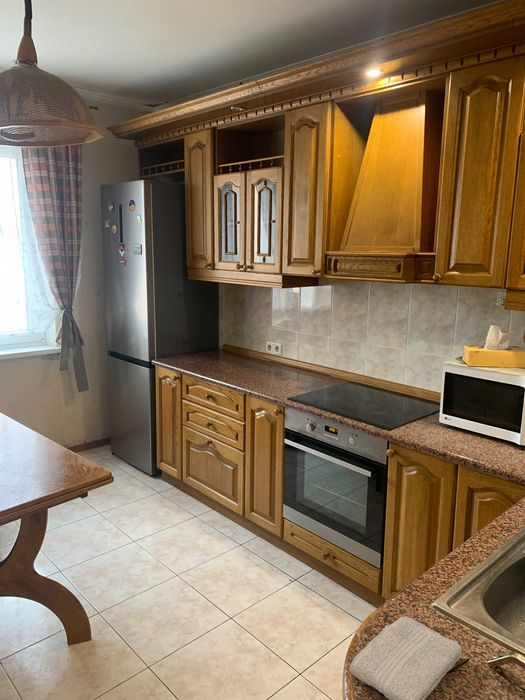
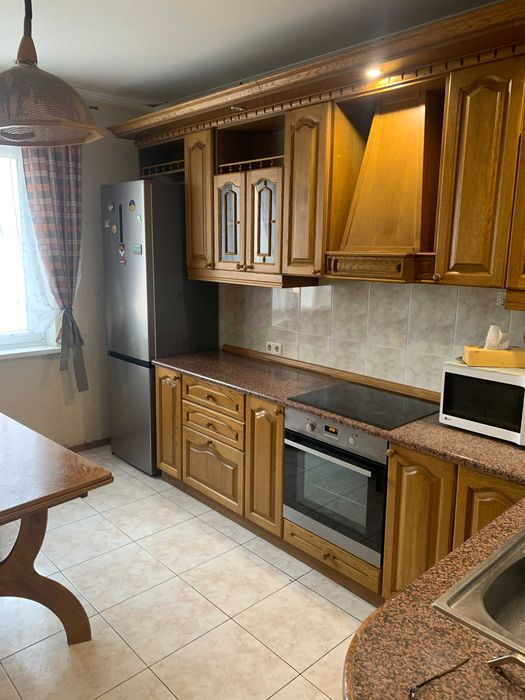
- washcloth (408, 658)
